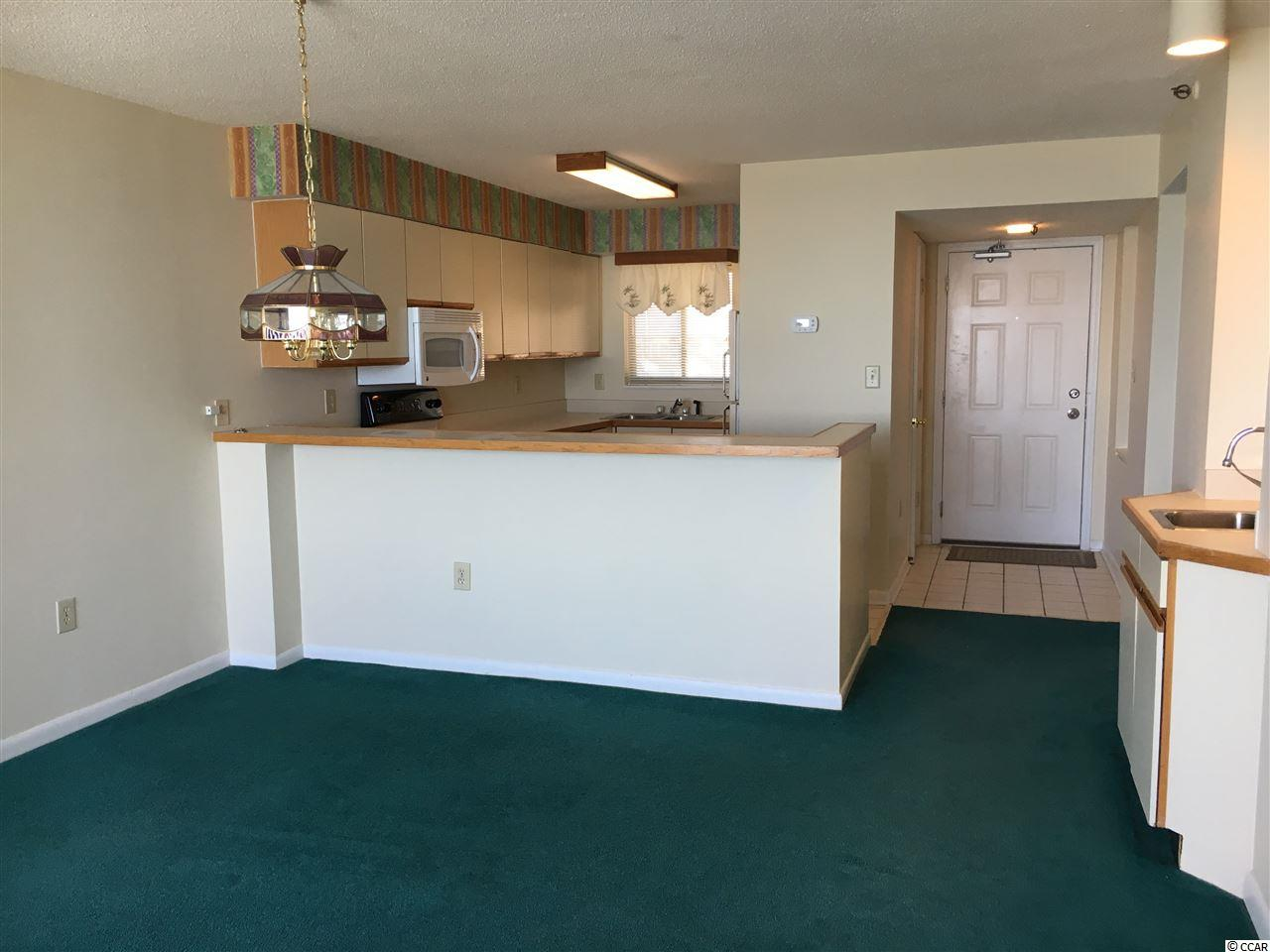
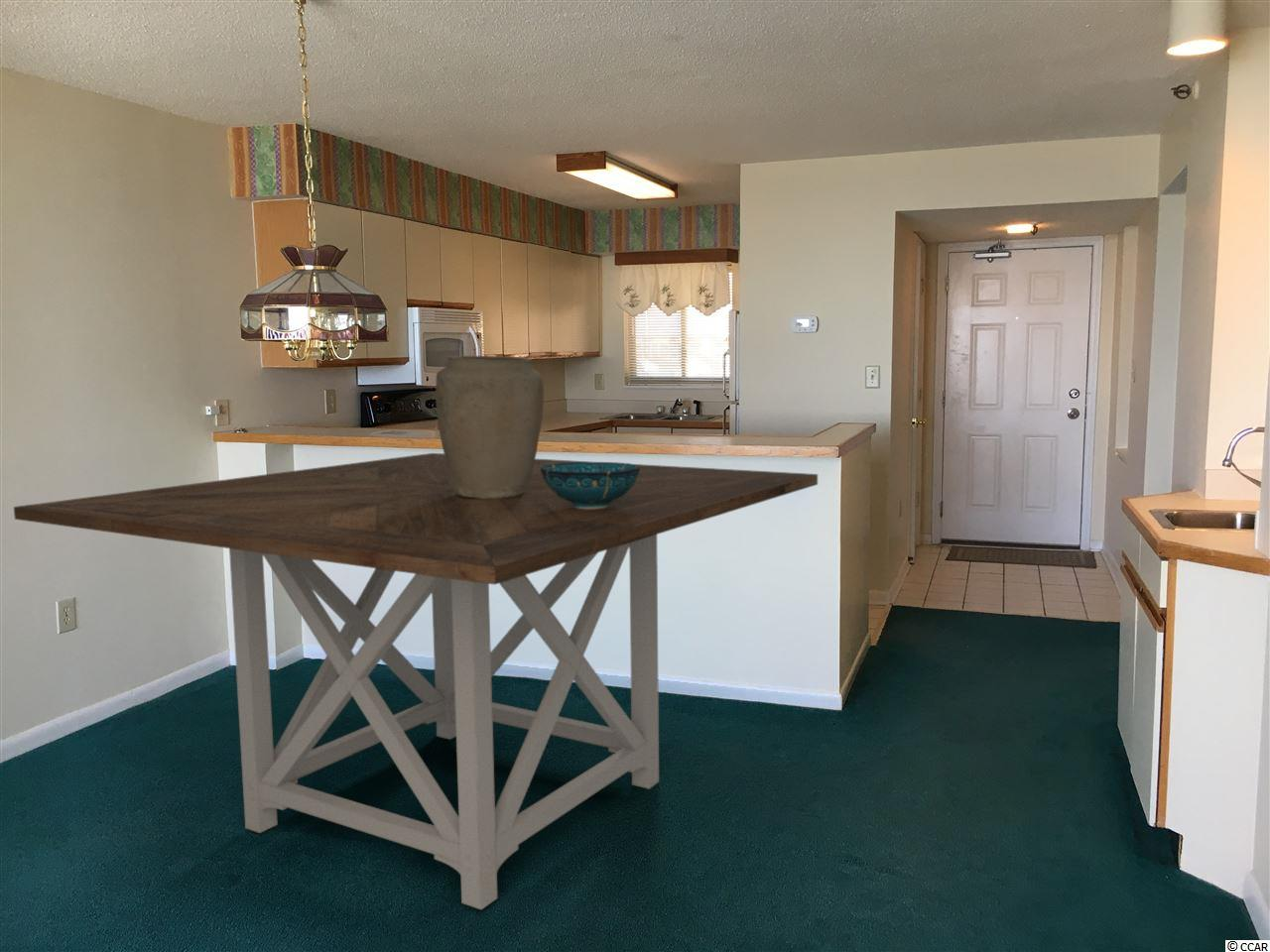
+ decorative bowl (590, 486)
+ vase (490, 424)
+ dining table (456, 649)
